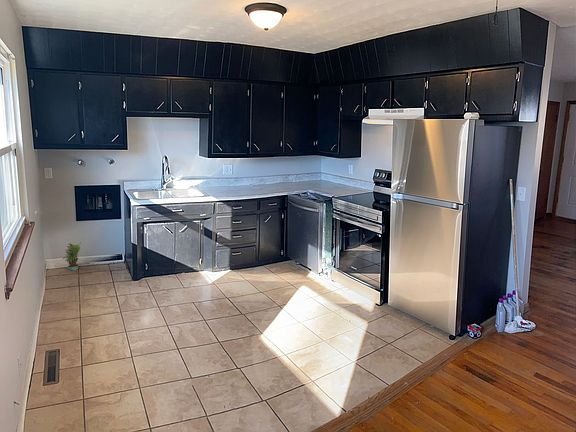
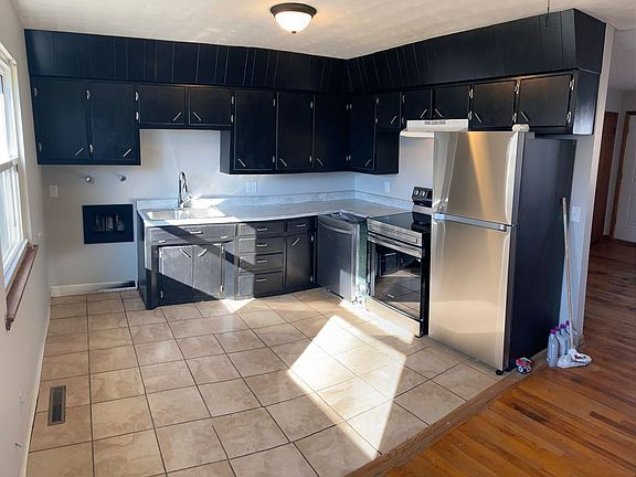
- potted plant (71, 255)
